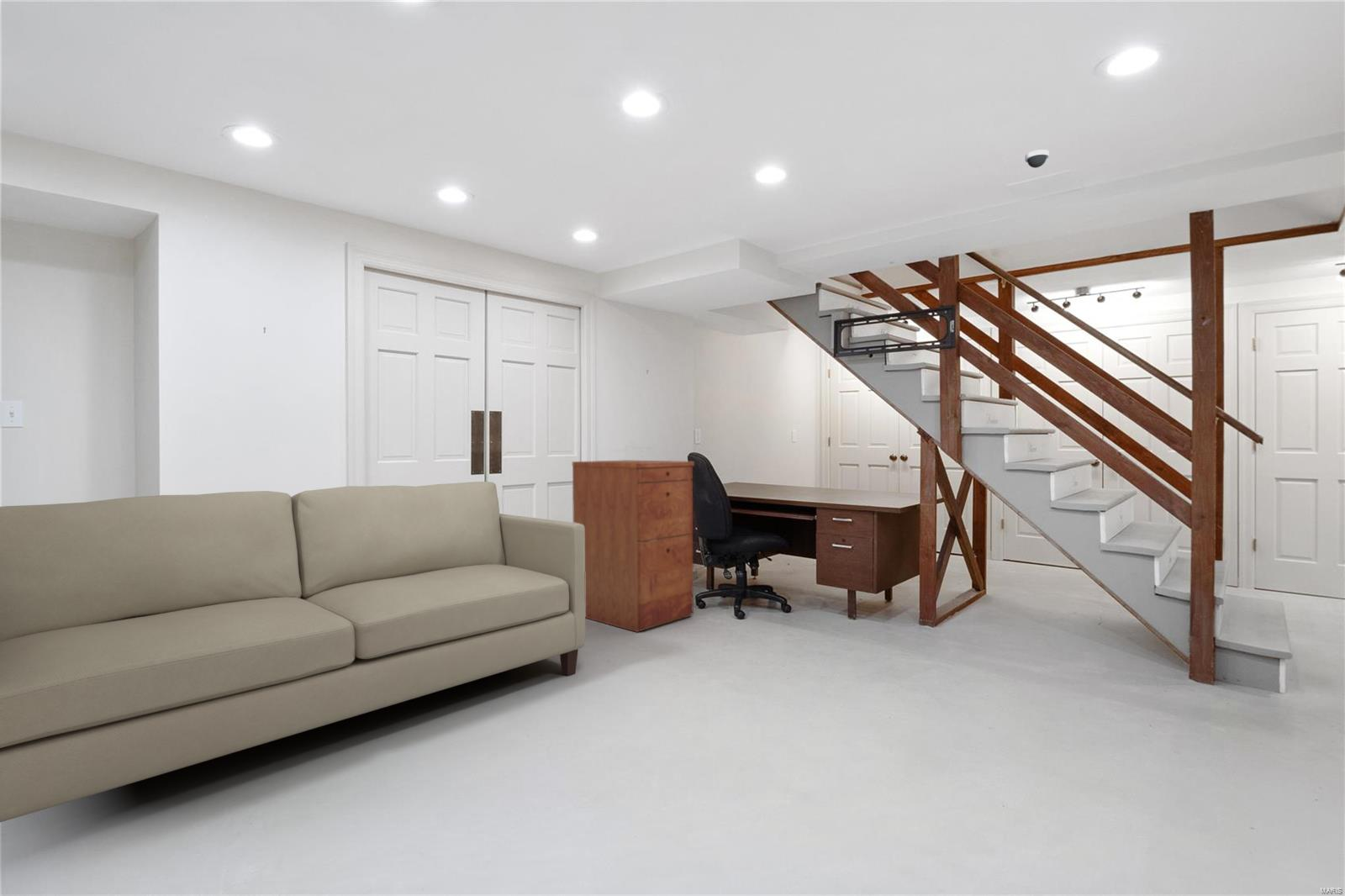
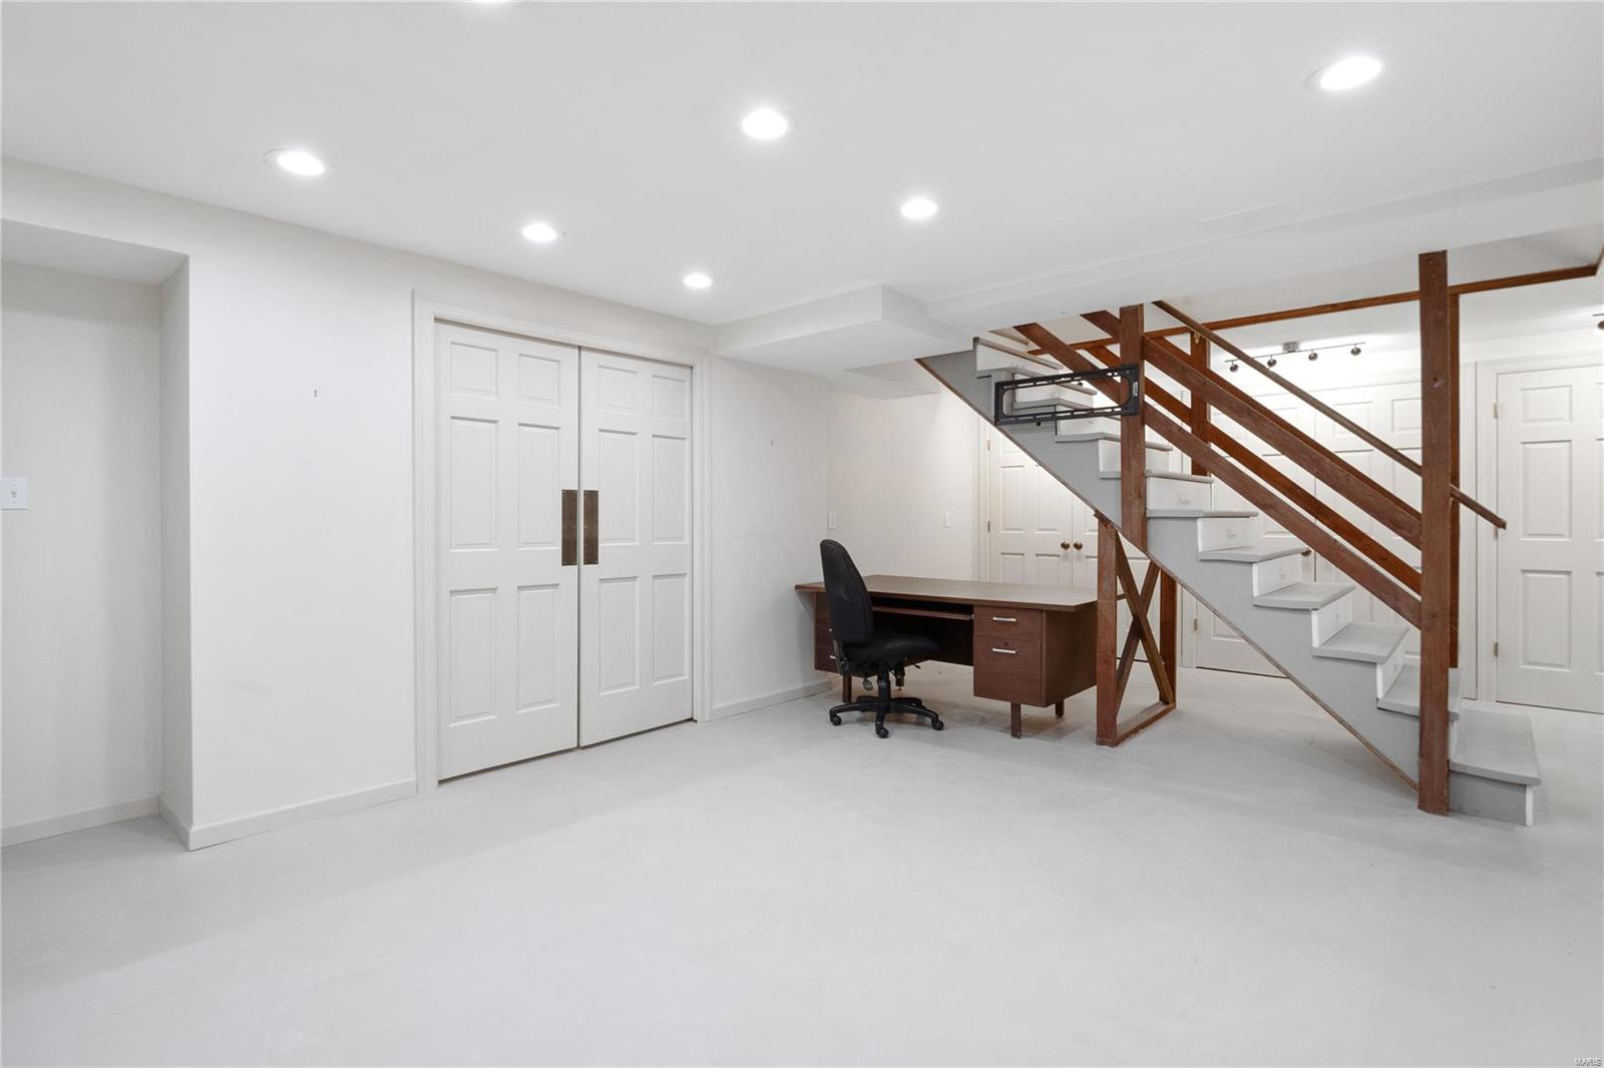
- dome security camera (1036, 161)
- filing cabinet (632, 538)
- sofa (315, 603)
